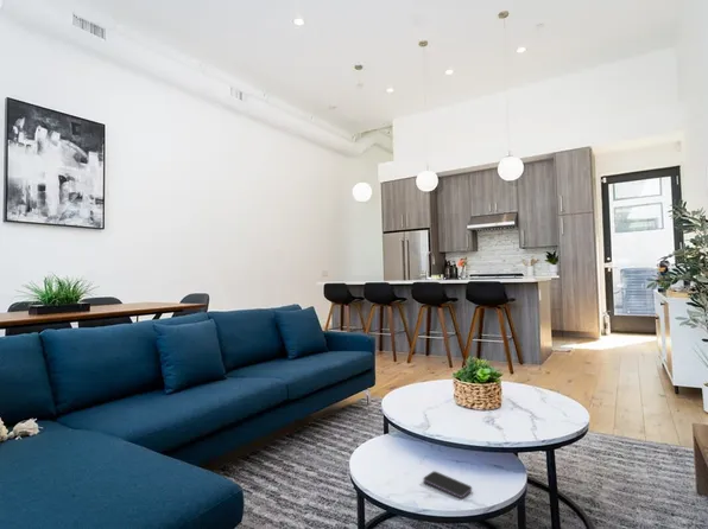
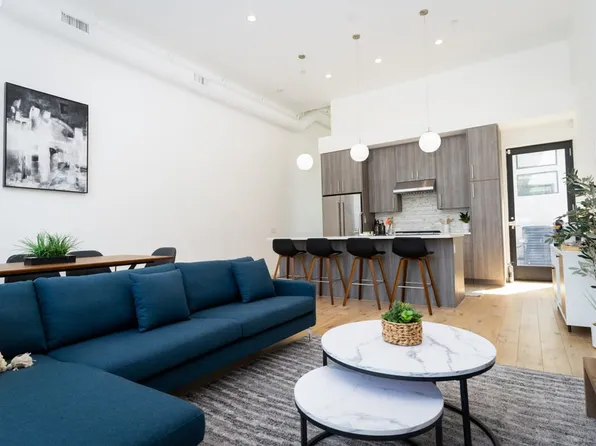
- smartphone (447, 483)
